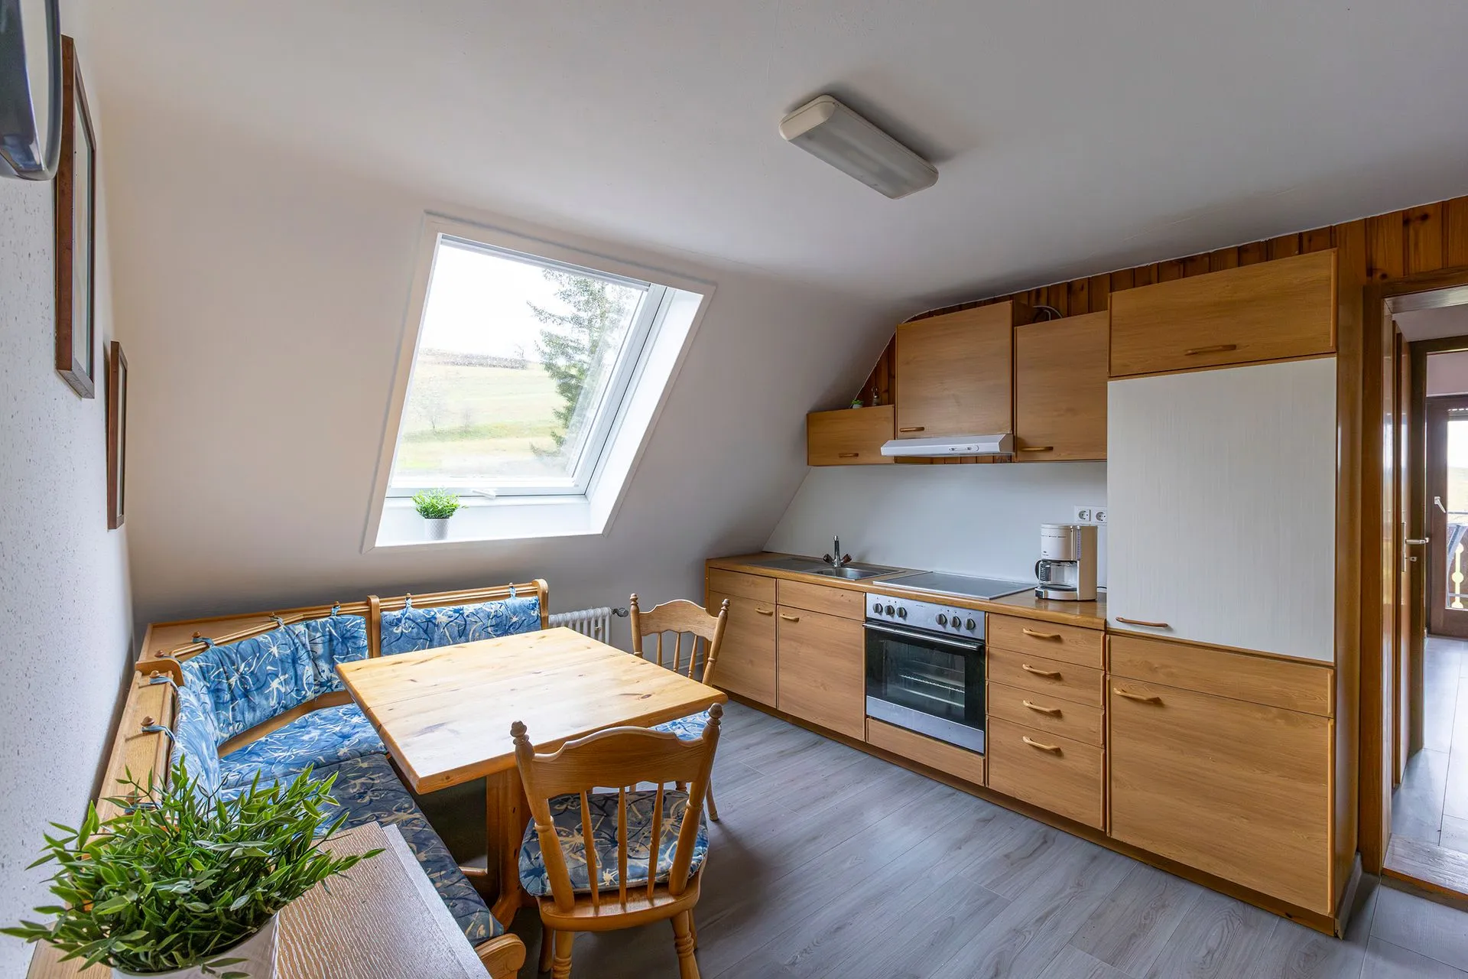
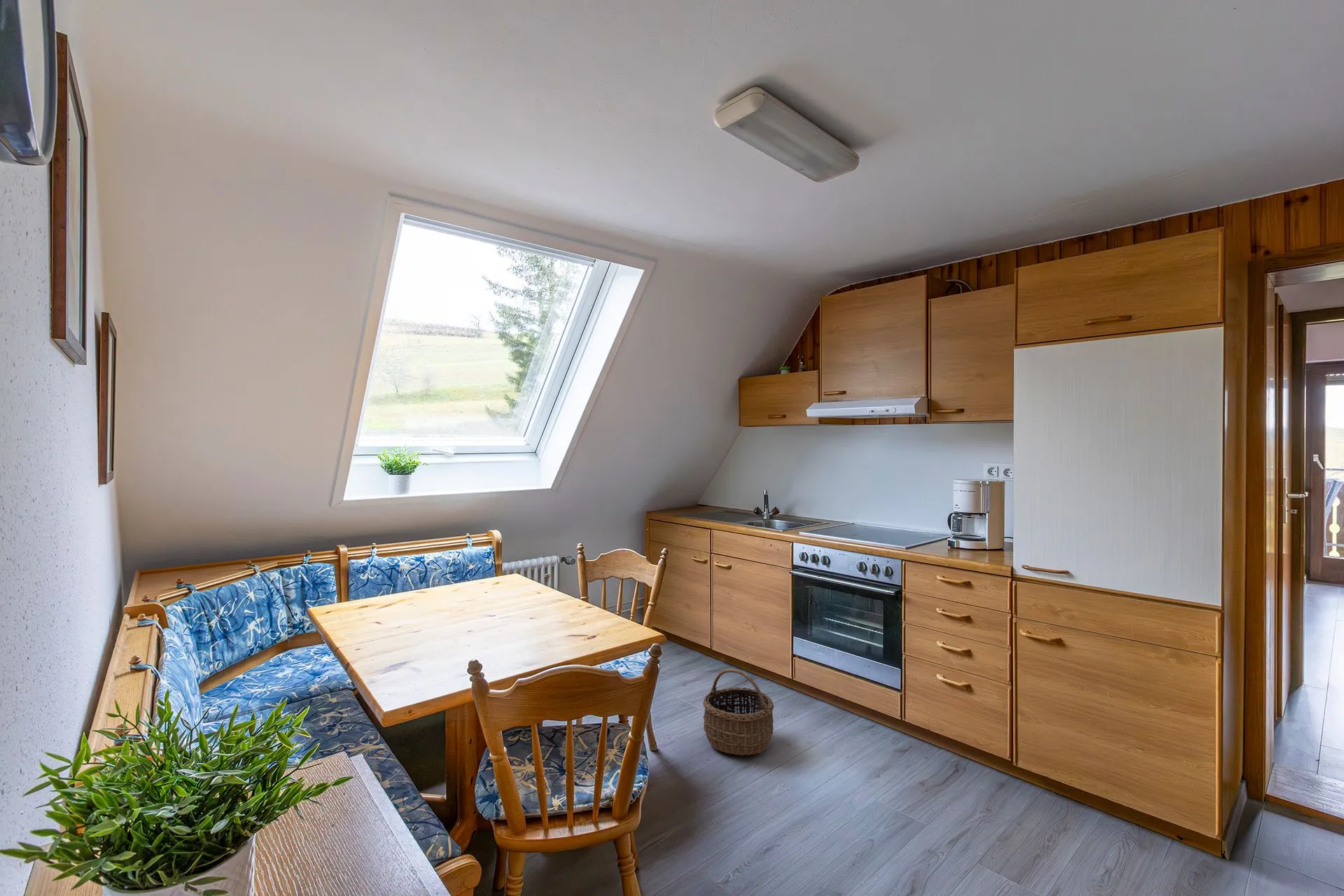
+ wicker basket (738, 706)
